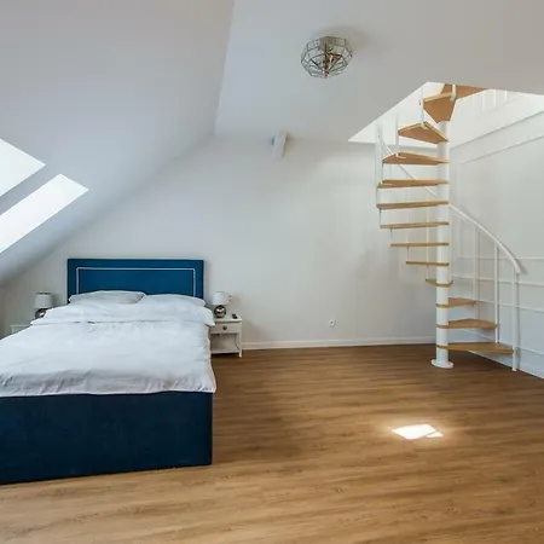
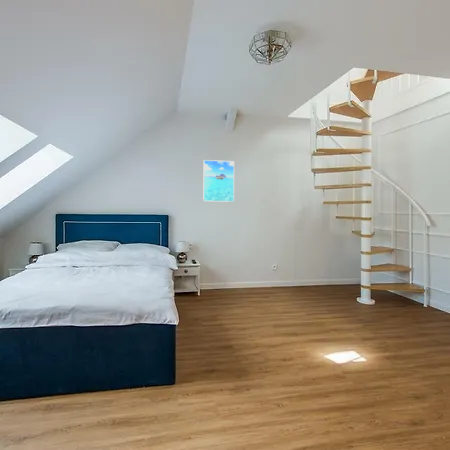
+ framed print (218, 181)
